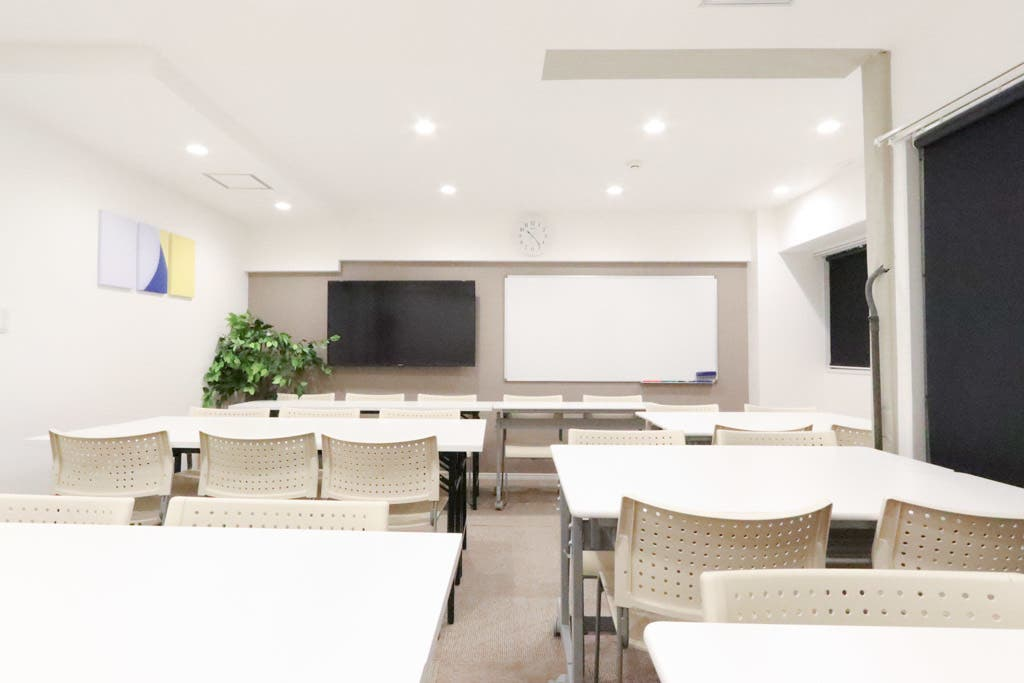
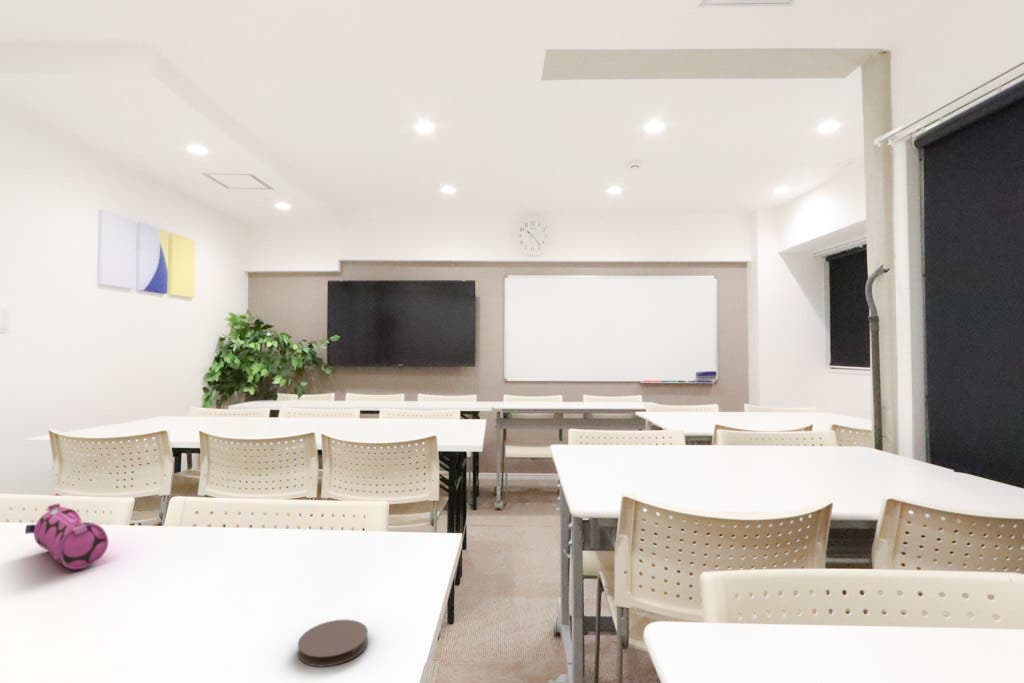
+ coaster (333, 641)
+ pencil case (68, 534)
